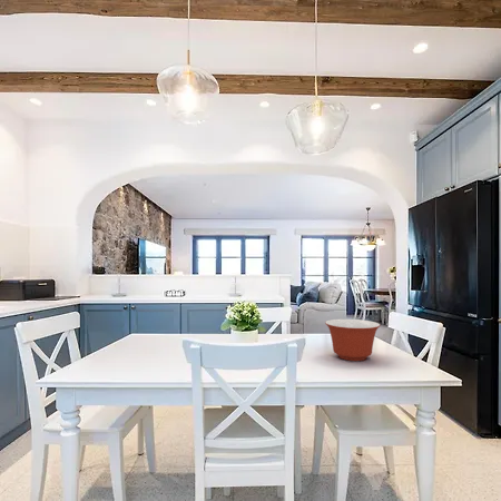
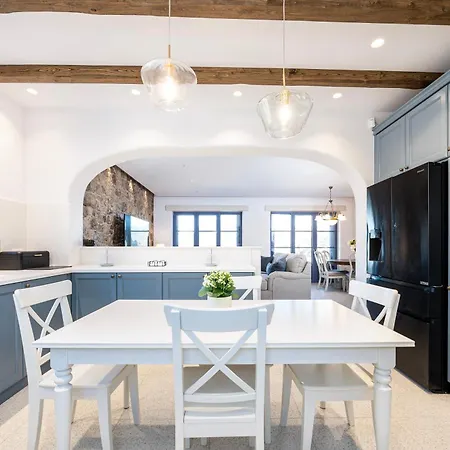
- mixing bowl (352, 340)
